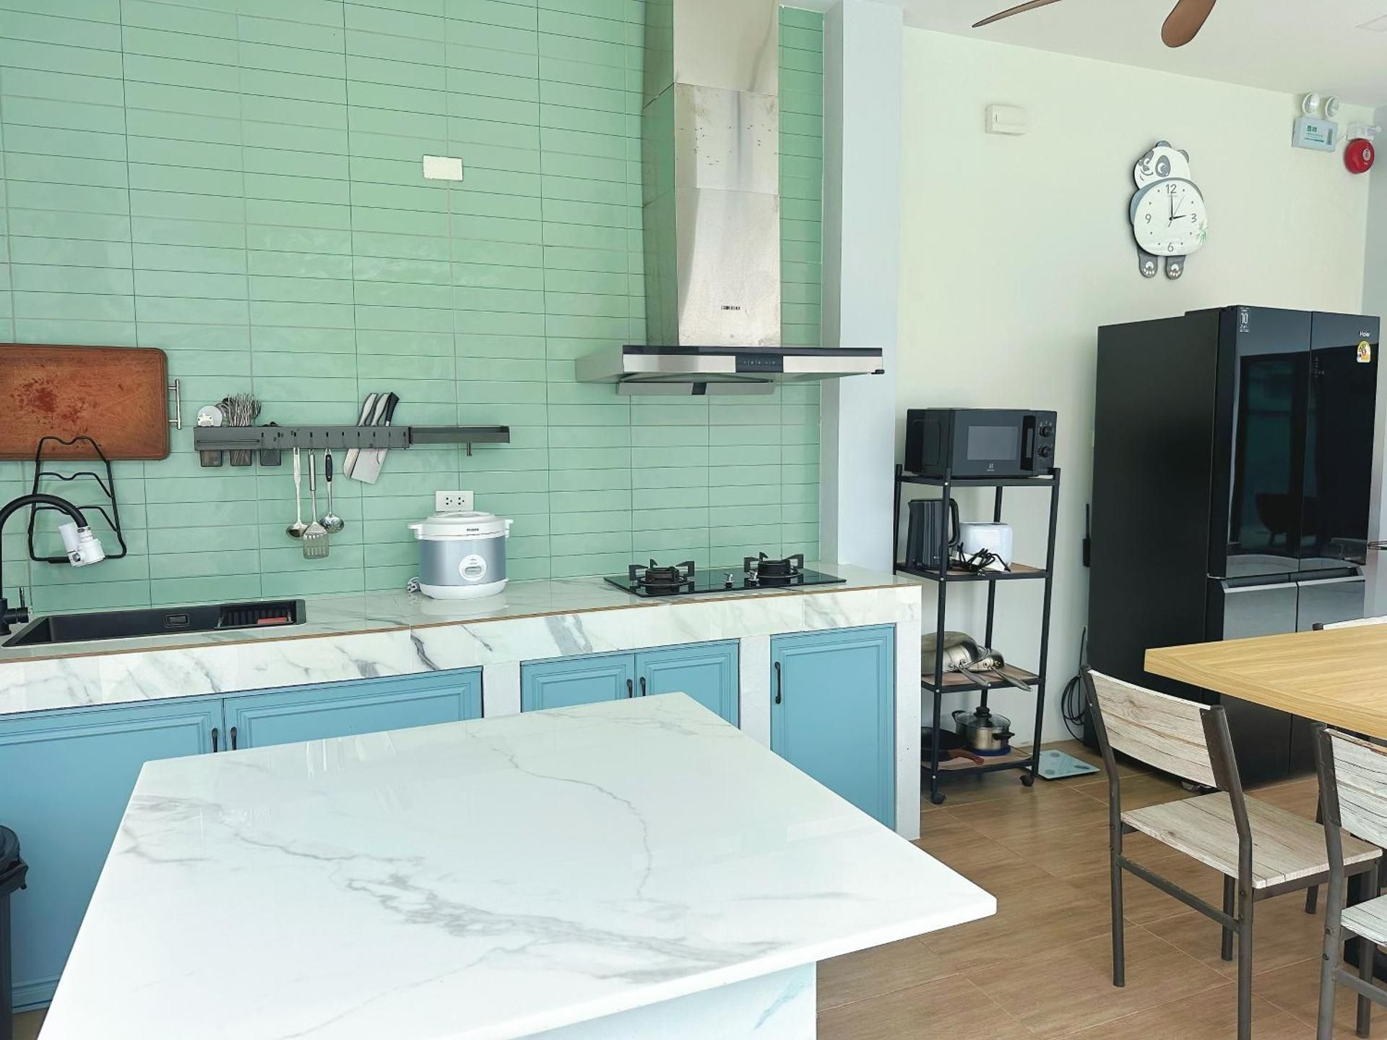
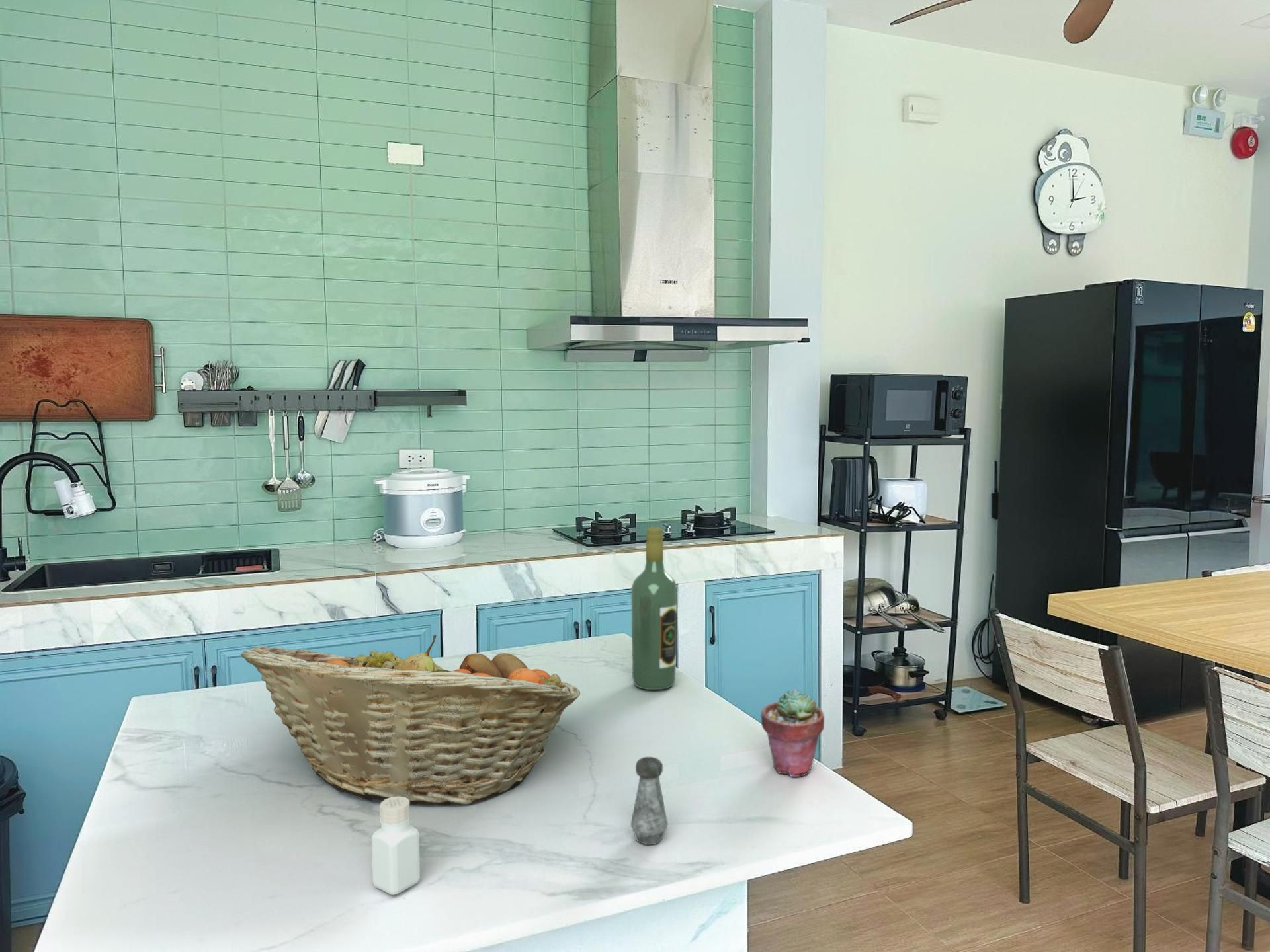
+ potted succulent (792, 728)
+ wine bottle (654, 606)
+ salt shaker (649, 799)
+ fruit basket (413, 698)
+ pepper shaker (396, 844)
